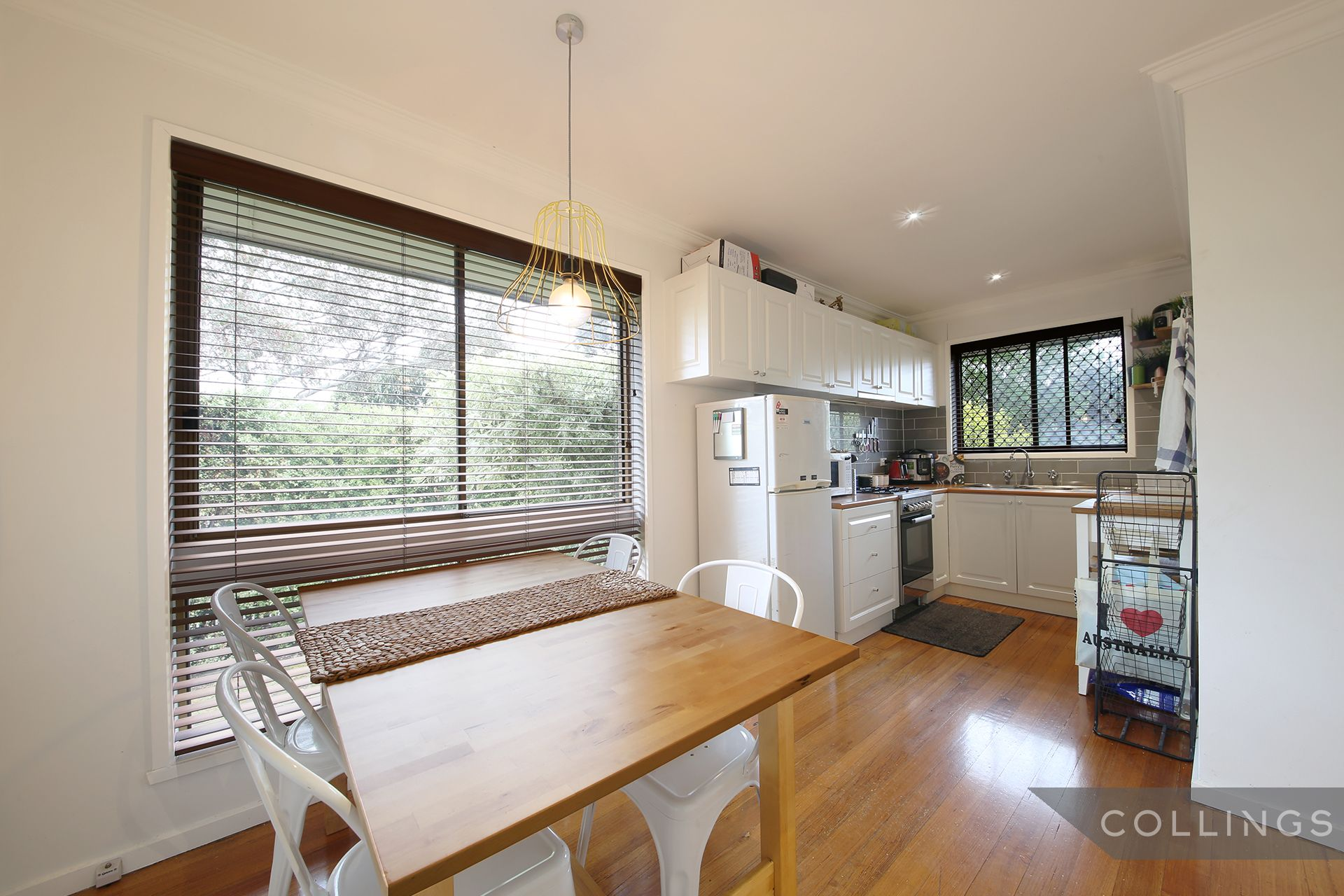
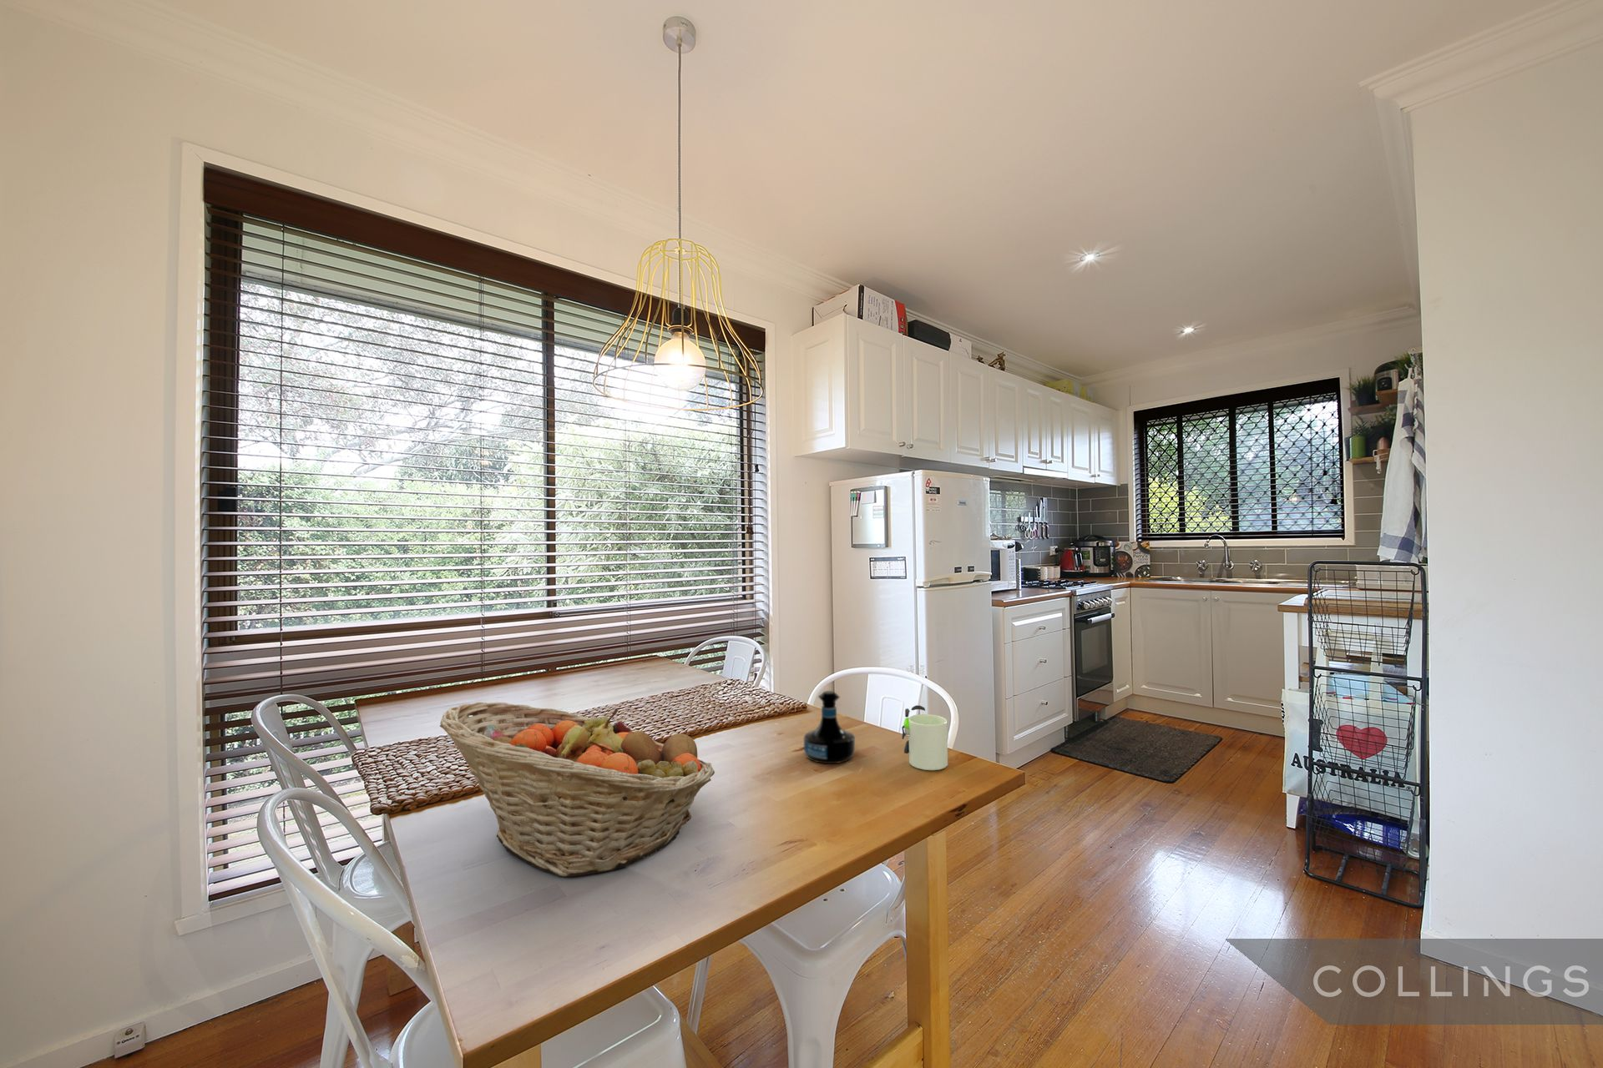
+ mug (929, 734)
+ tequila bottle (829, 724)
+ fruit basket (580, 764)
